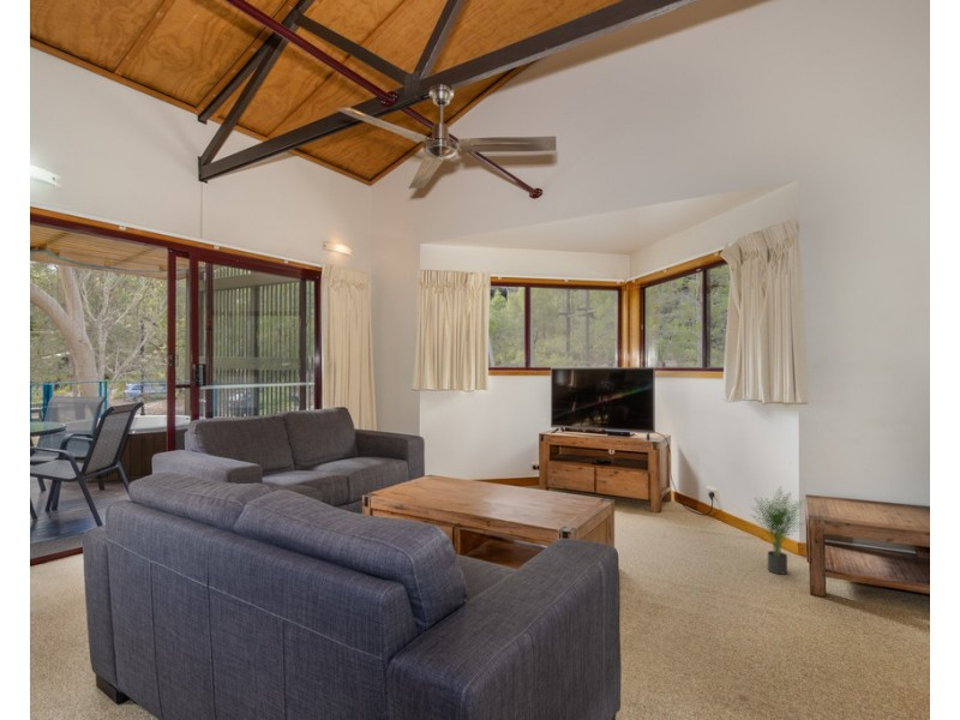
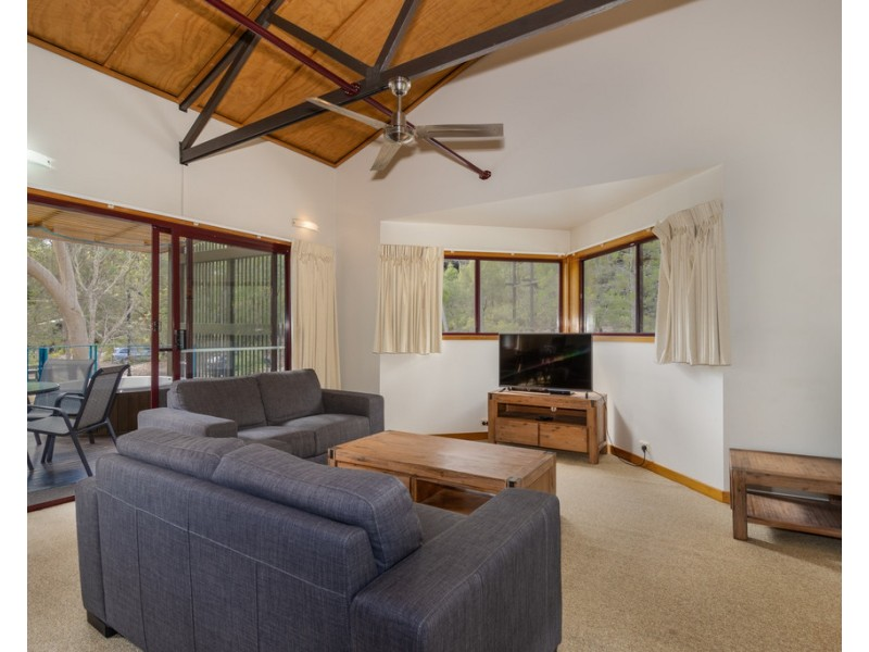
- potted plant (773, 527)
